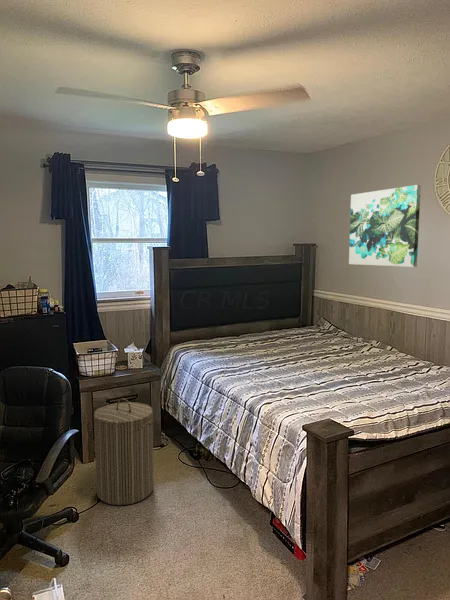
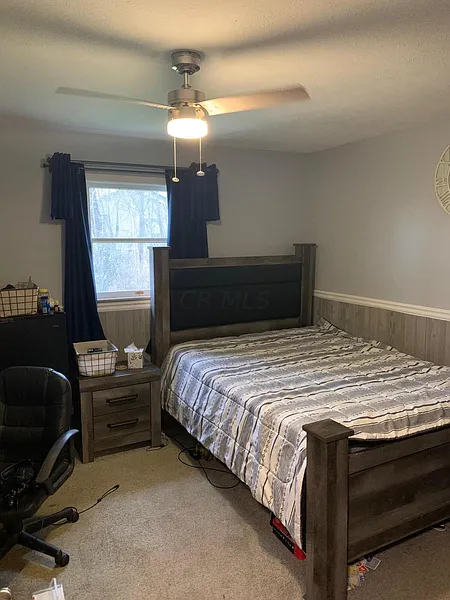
- wall art (381, 228)
- laundry hamper (124, 444)
